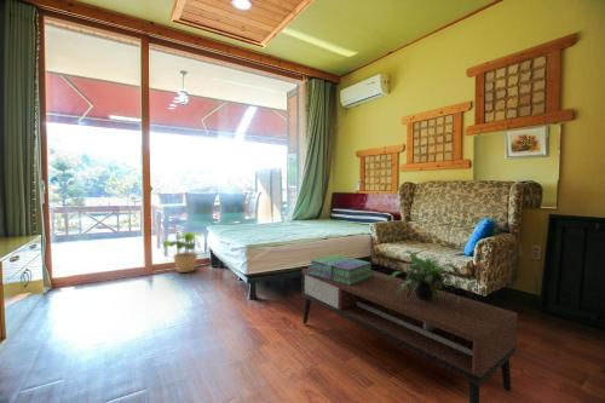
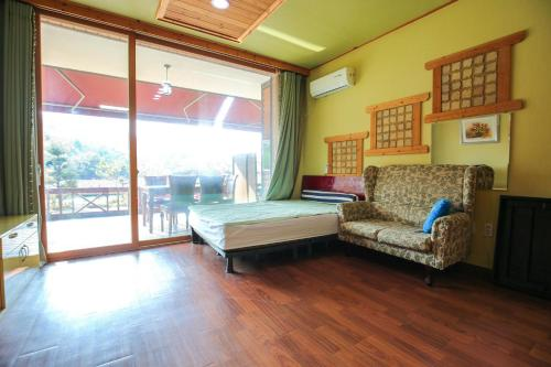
- coffee table (387, 318)
- stack of books (340, 267)
- potted plant (422, 274)
- potted plant (184, 252)
